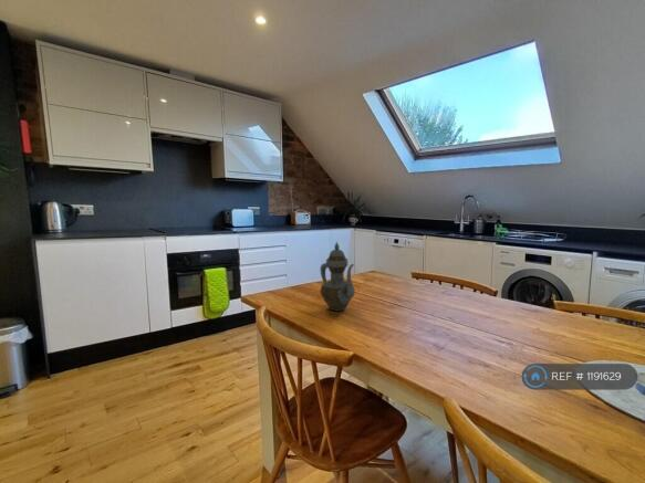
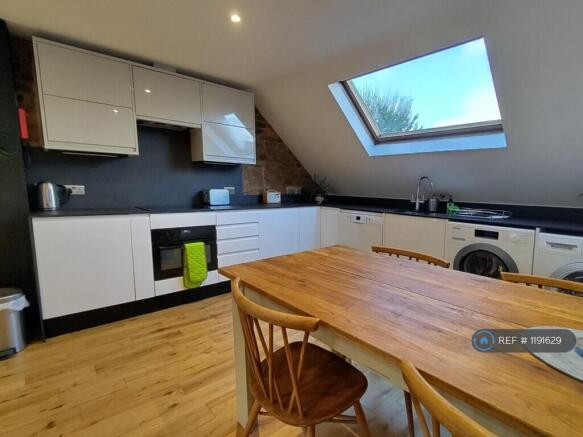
- teapot (336, 275)
